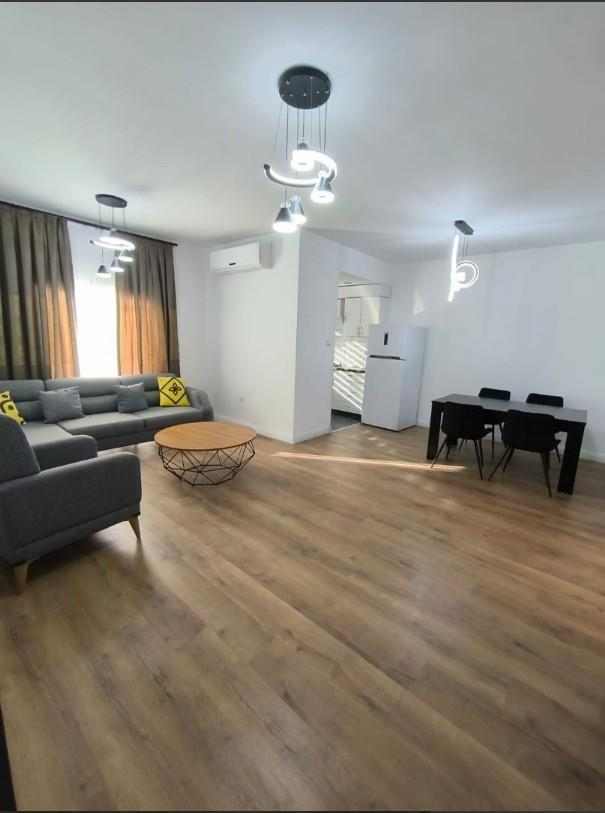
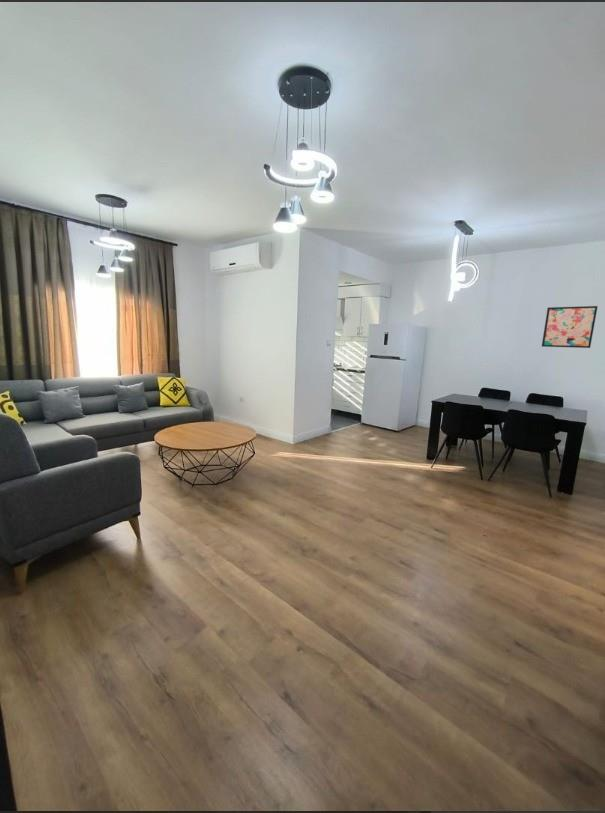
+ wall art (568, 327)
